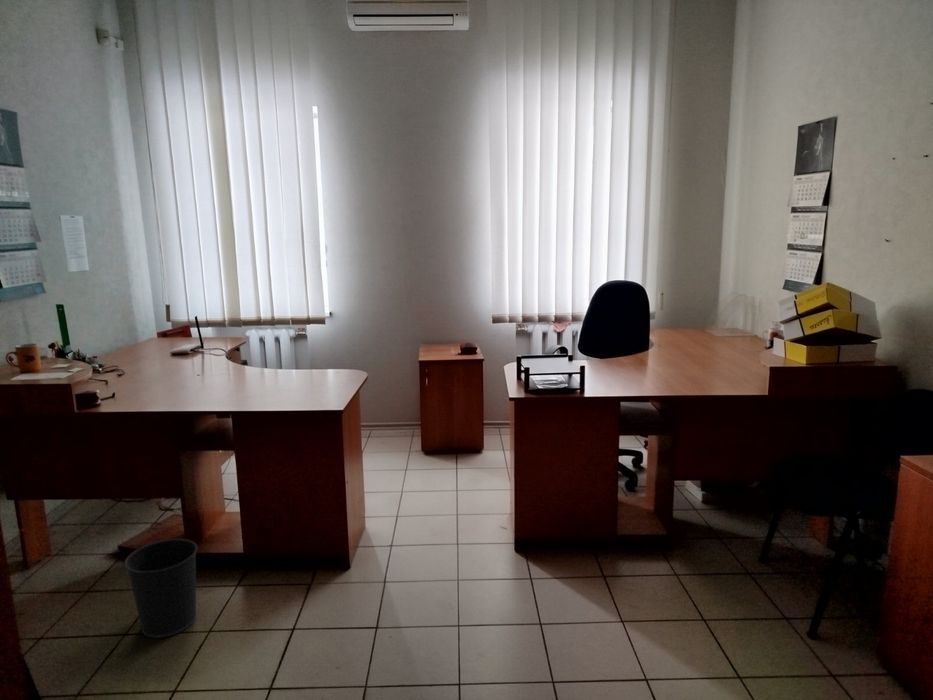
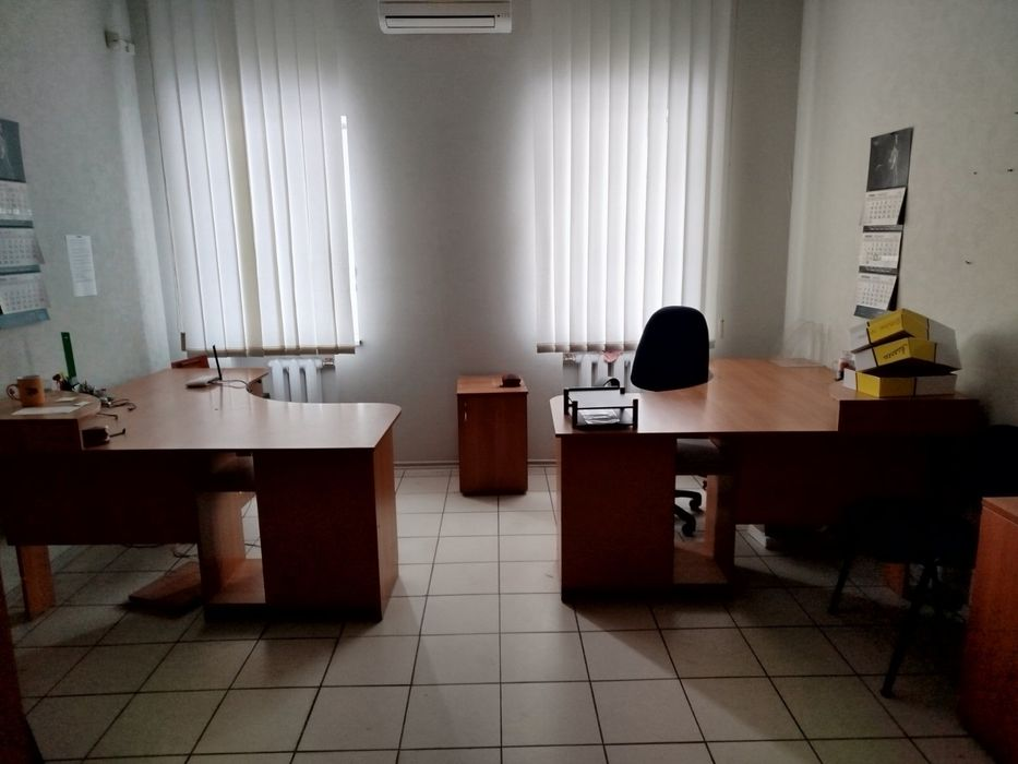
- wastebasket (165, 588)
